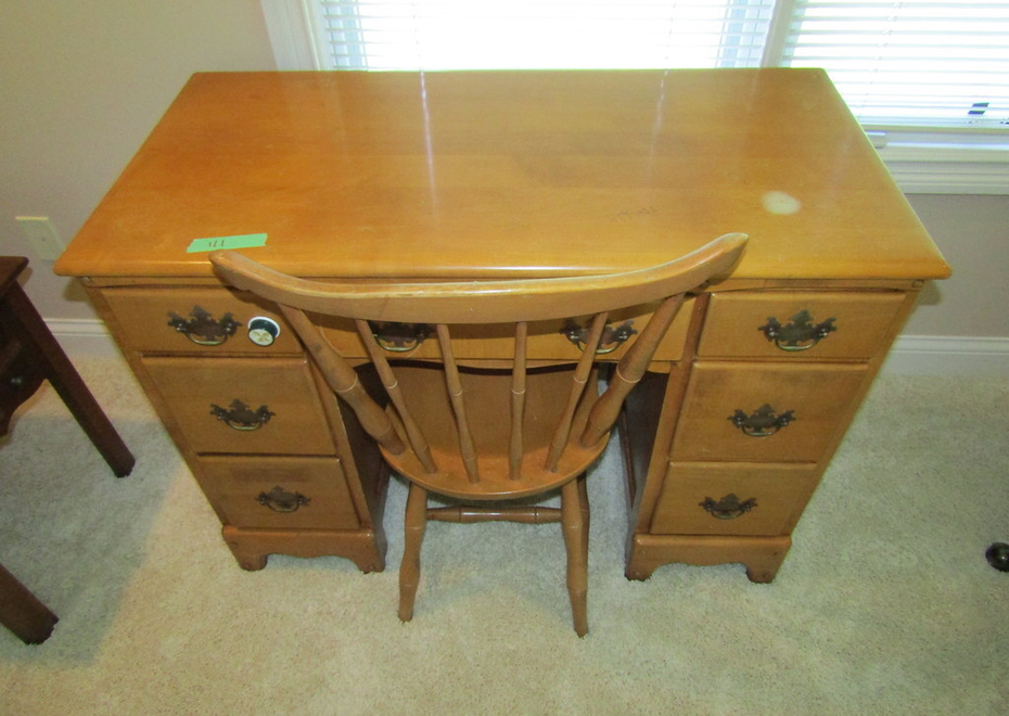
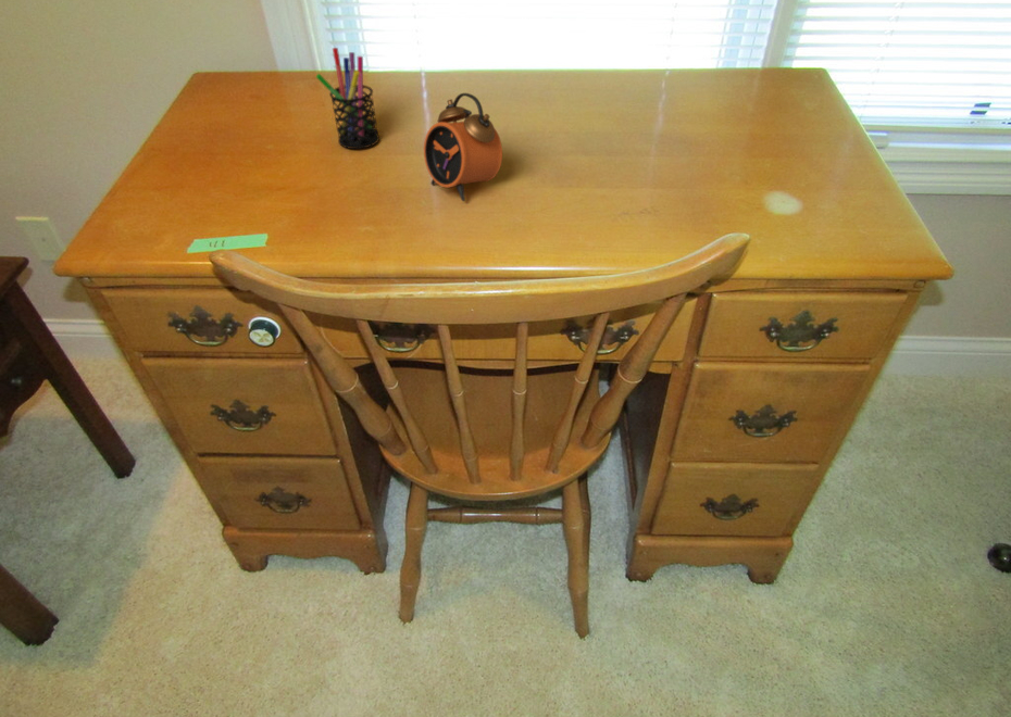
+ pen holder (346, 99)
+ alarm clock (462, 143)
